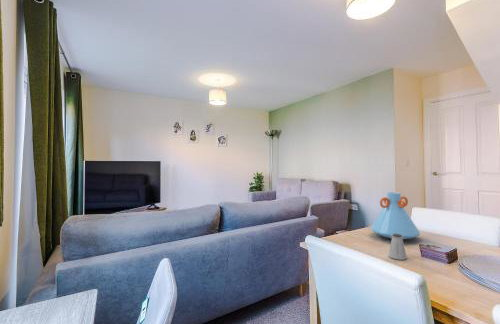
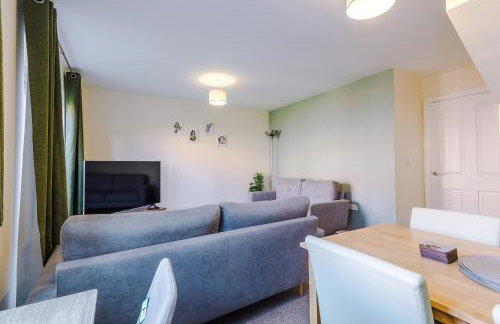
- vase (394, 214)
- saltshaker (397, 245)
